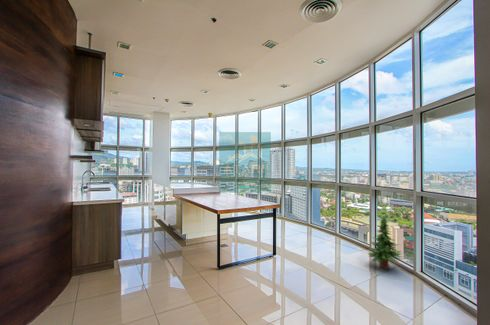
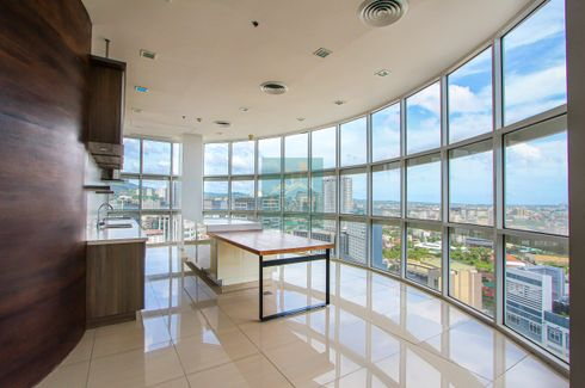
- tree (384, 241)
